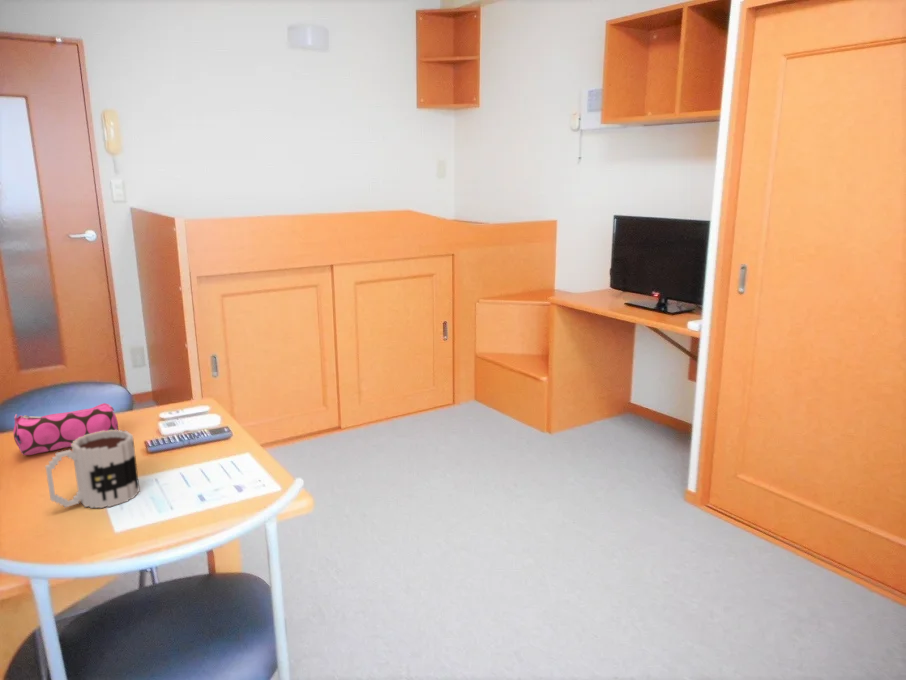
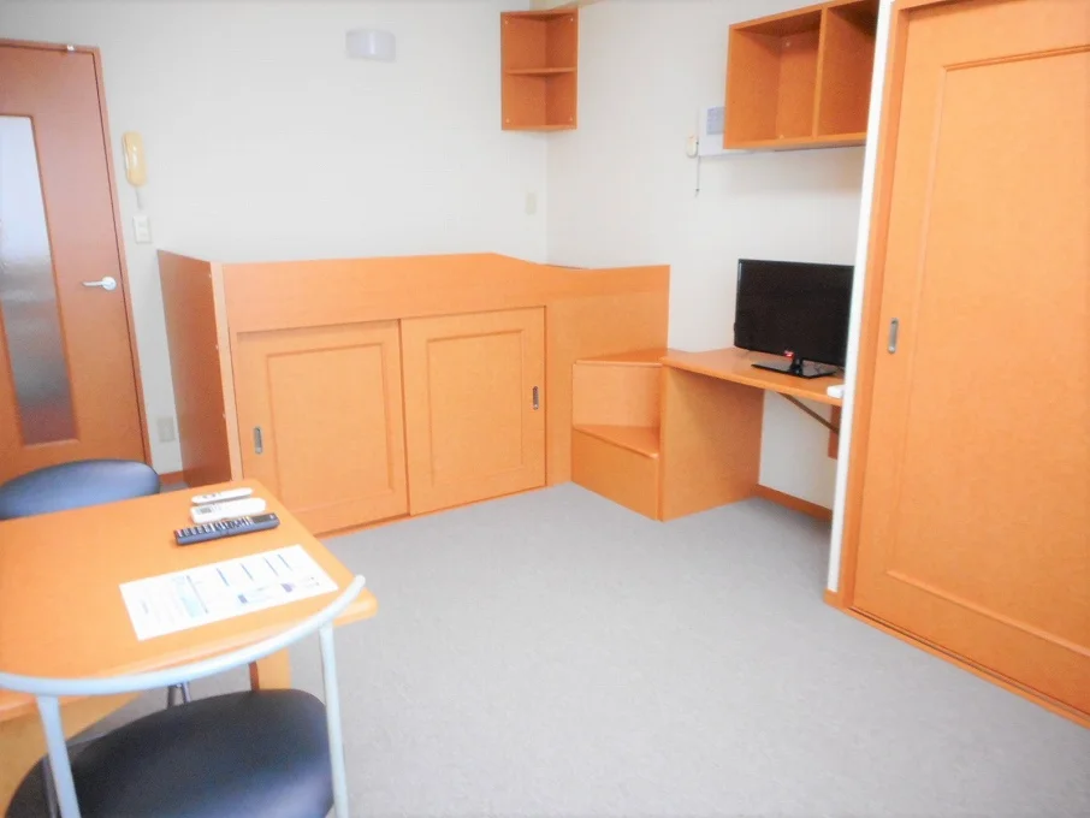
- mug (92, 471)
- pencil case (67, 426)
